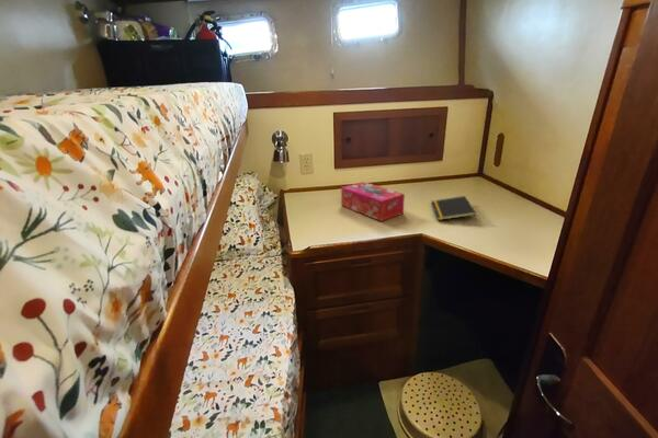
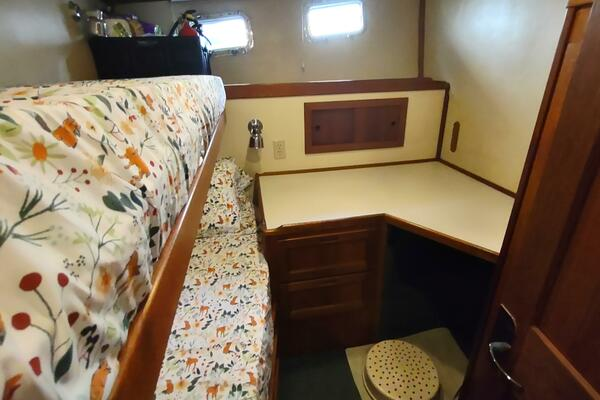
- notepad (452, 207)
- tissue box (371, 199)
